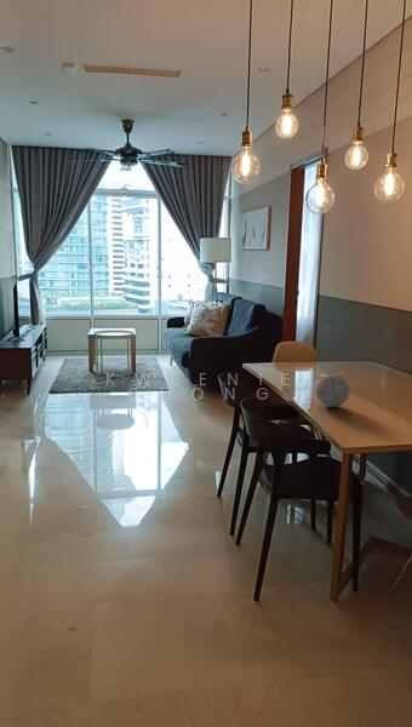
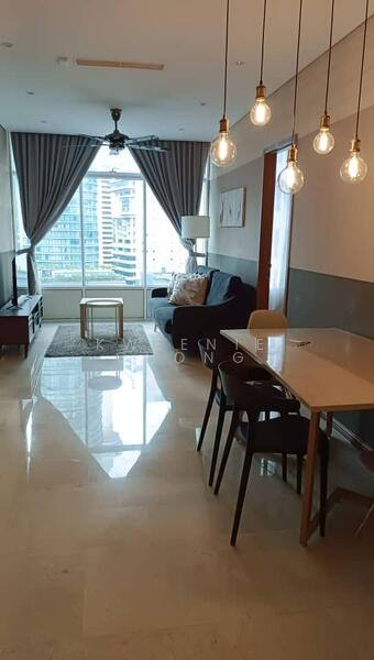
- decorative ball (332, 390)
